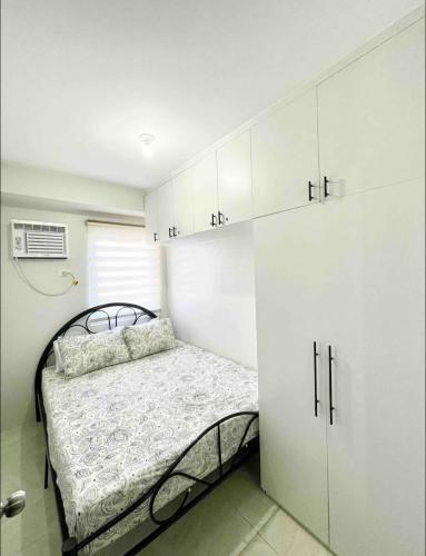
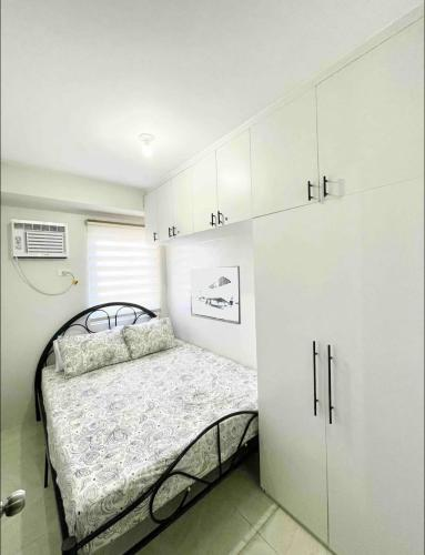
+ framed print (212, 293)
